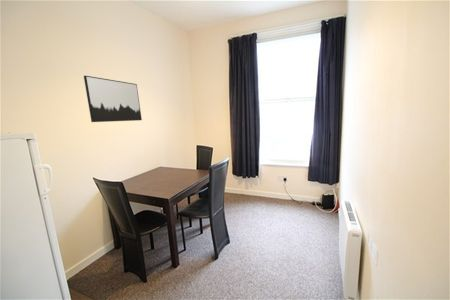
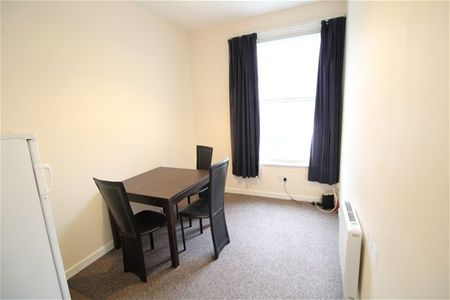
- wall art (116, 101)
